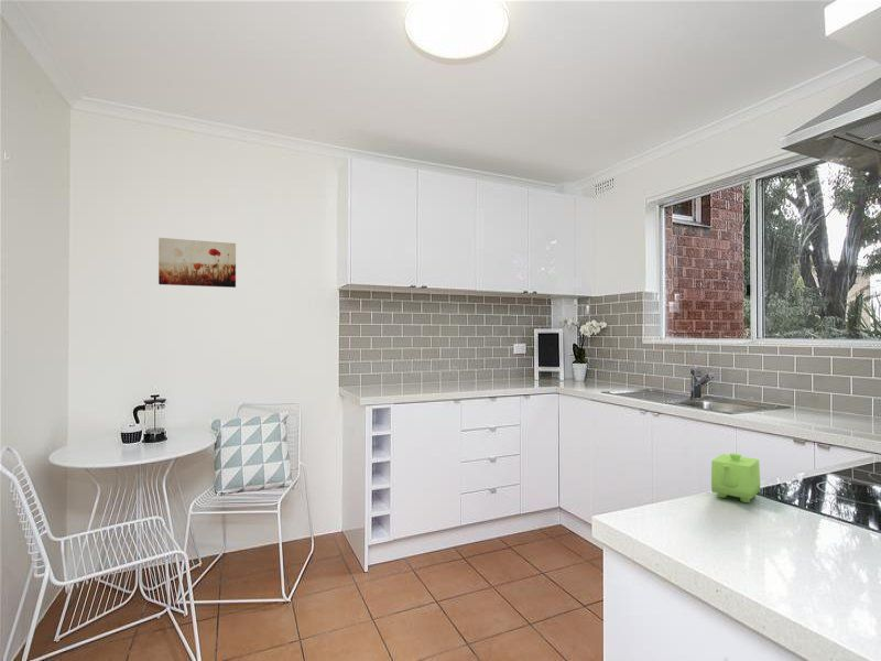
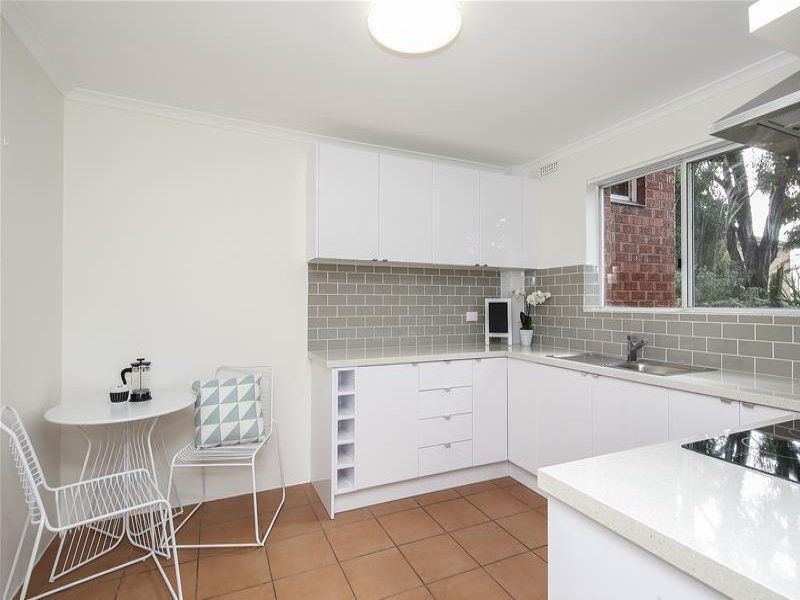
- teapot (735, 475)
- wall art (198, 263)
